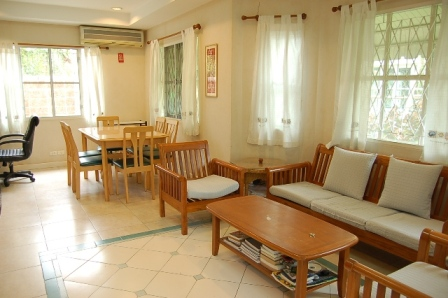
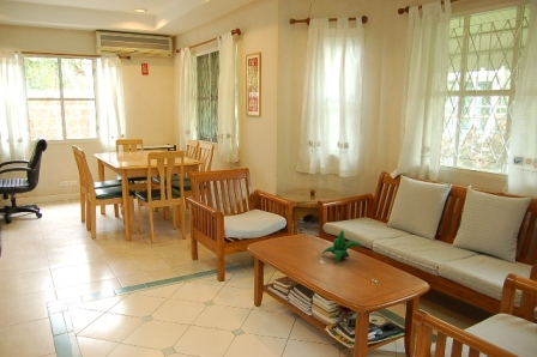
+ succulent plant (339, 244)
